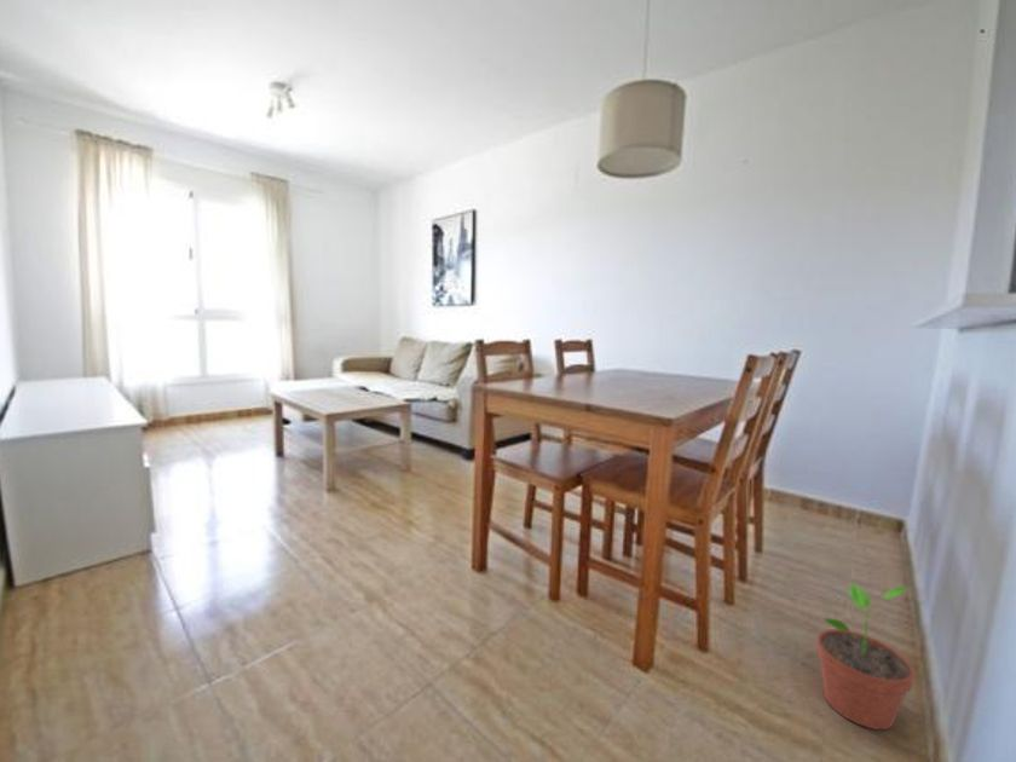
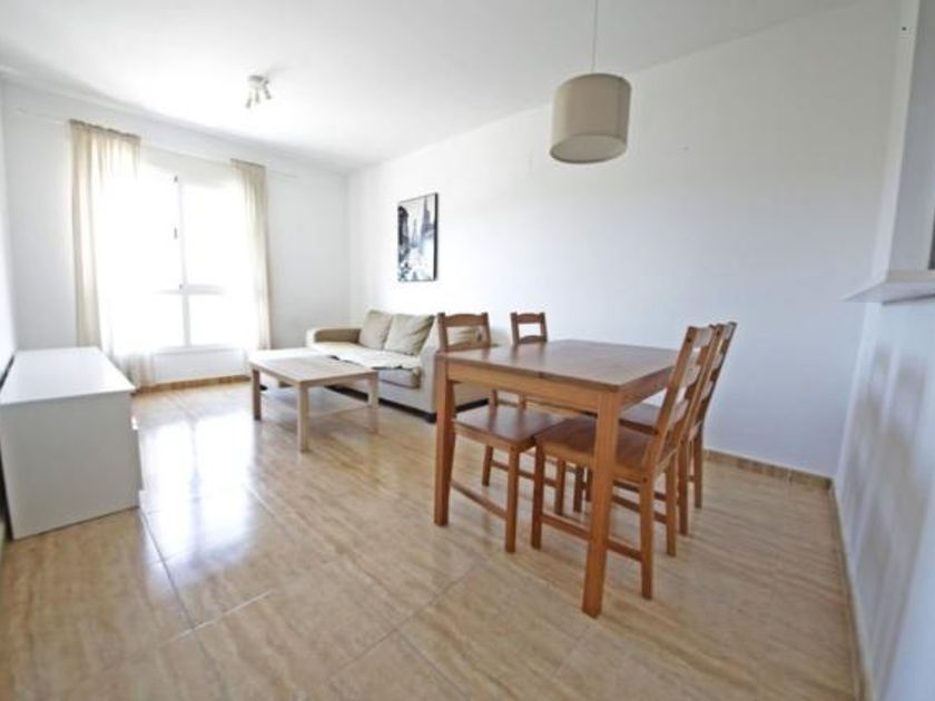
- potted plant (864, 645)
